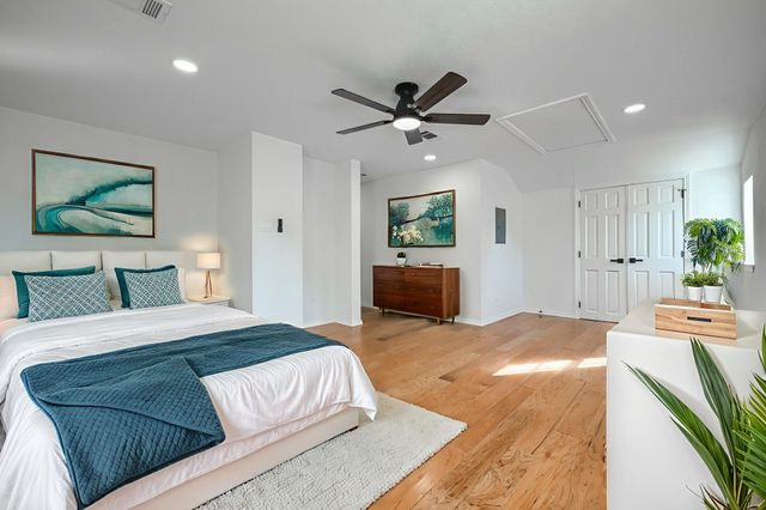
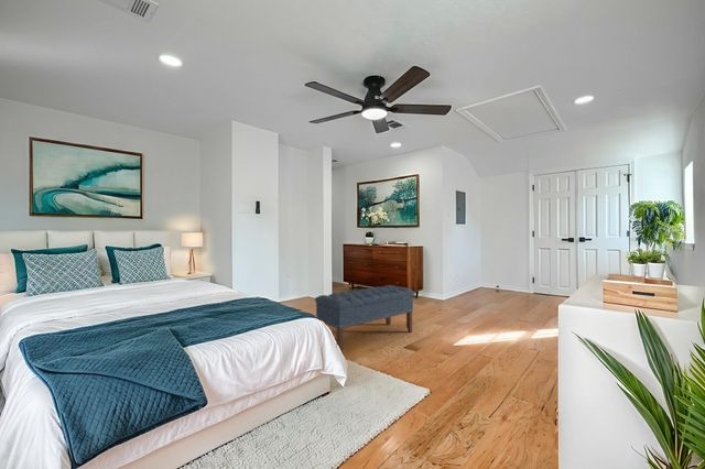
+ bench (367, 314)
